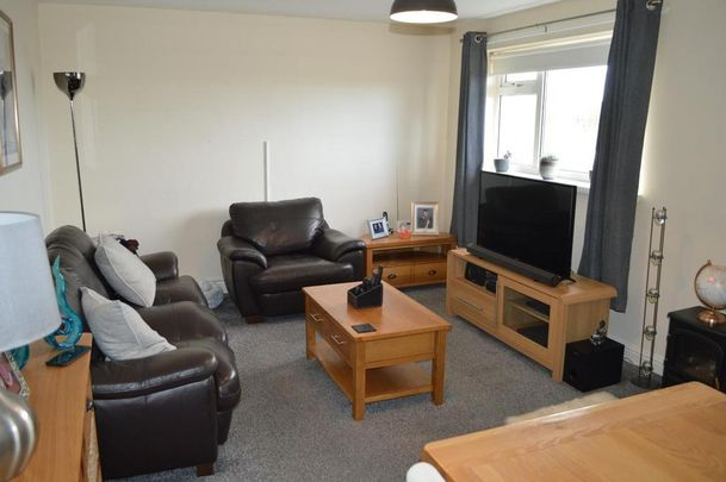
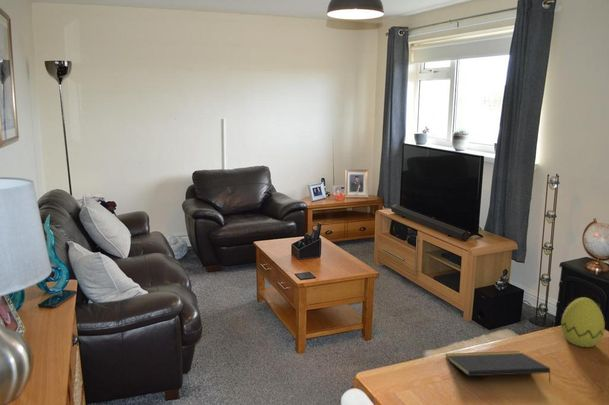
+ notepad (495, 362)
+ decorative egg (583, 320)
